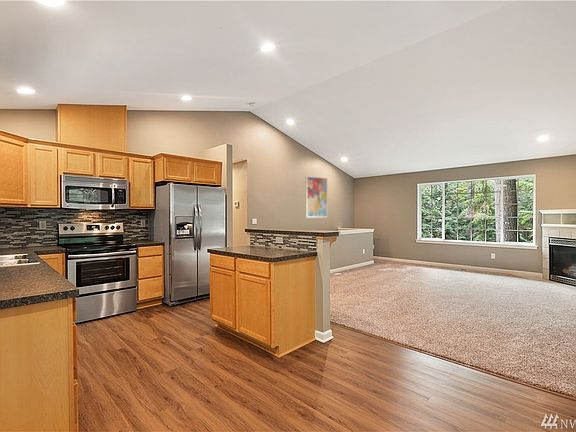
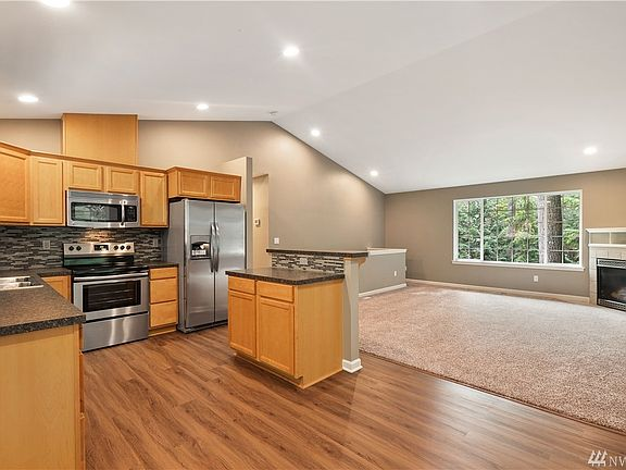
- wall art (317, 197)
